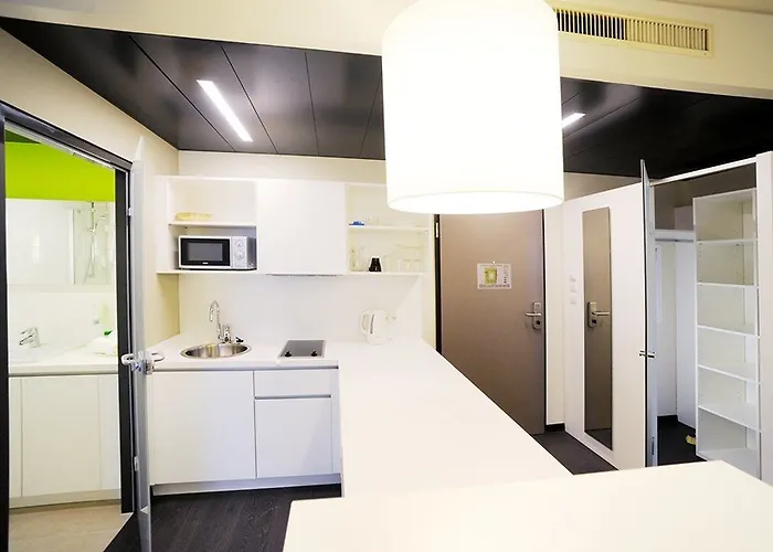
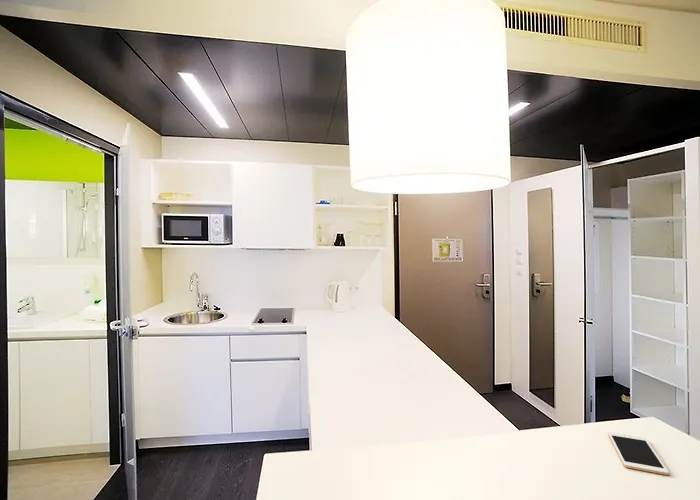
+ cell phone (635, 451)
